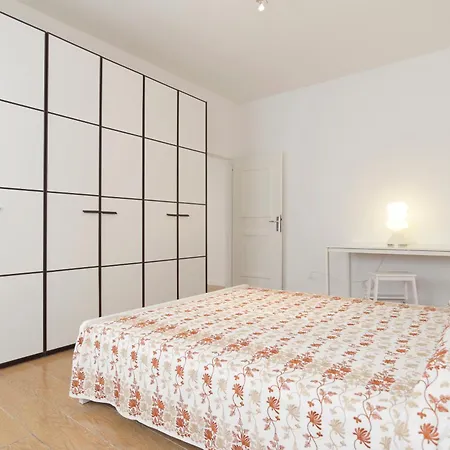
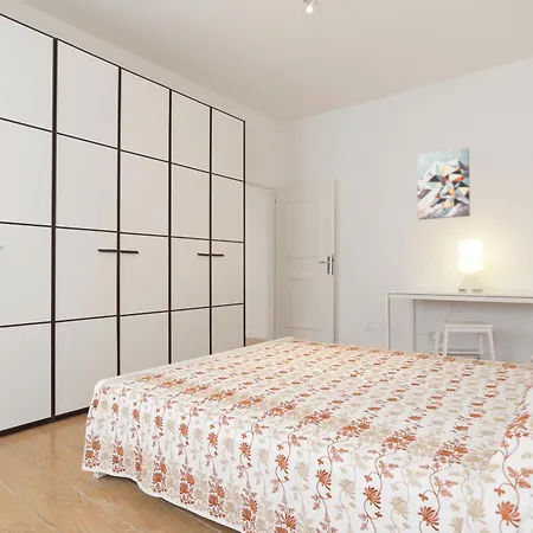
+ wall art (442, 184)
